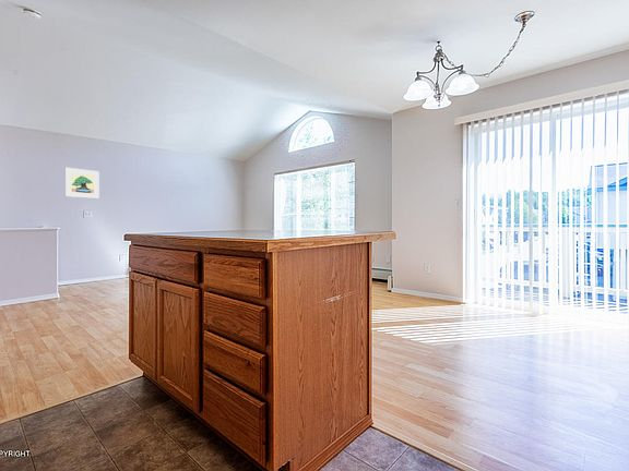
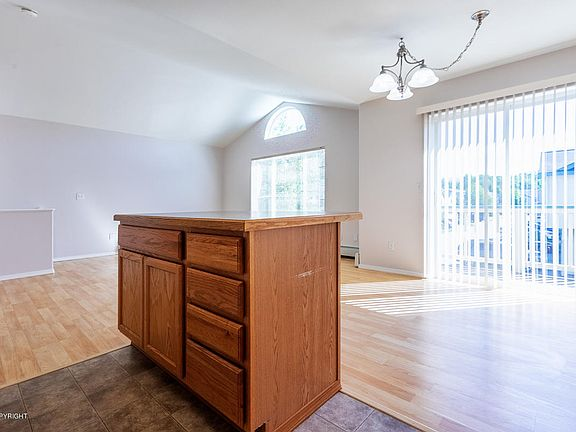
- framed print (82, 183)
